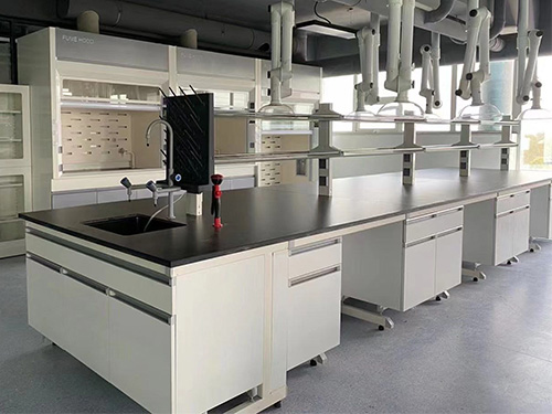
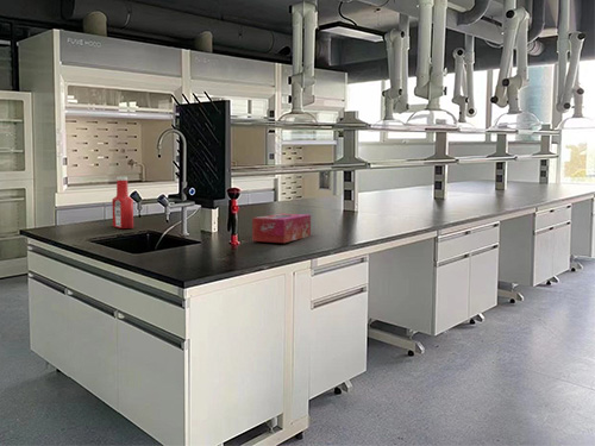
+ tissue box (282, 227)
+ soap bottle (123, 201)
